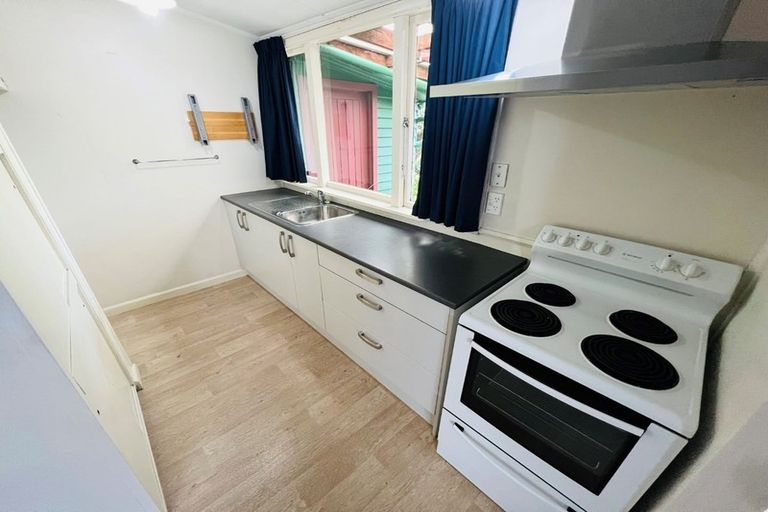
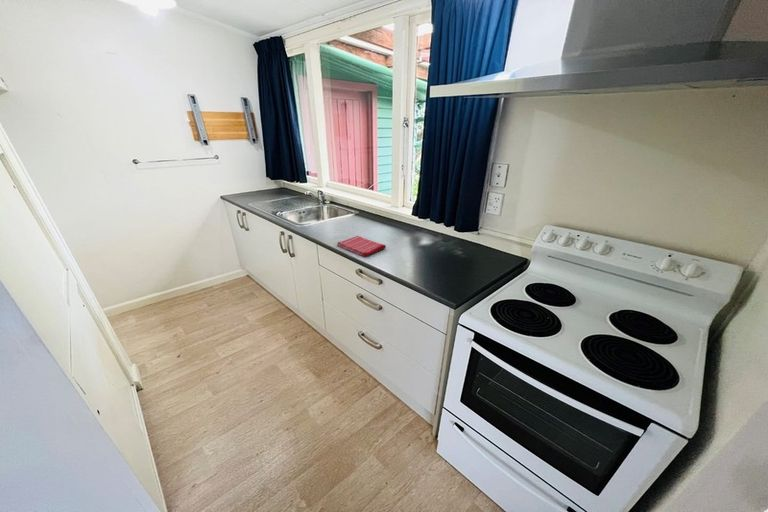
+ dish towel (361, 245)
